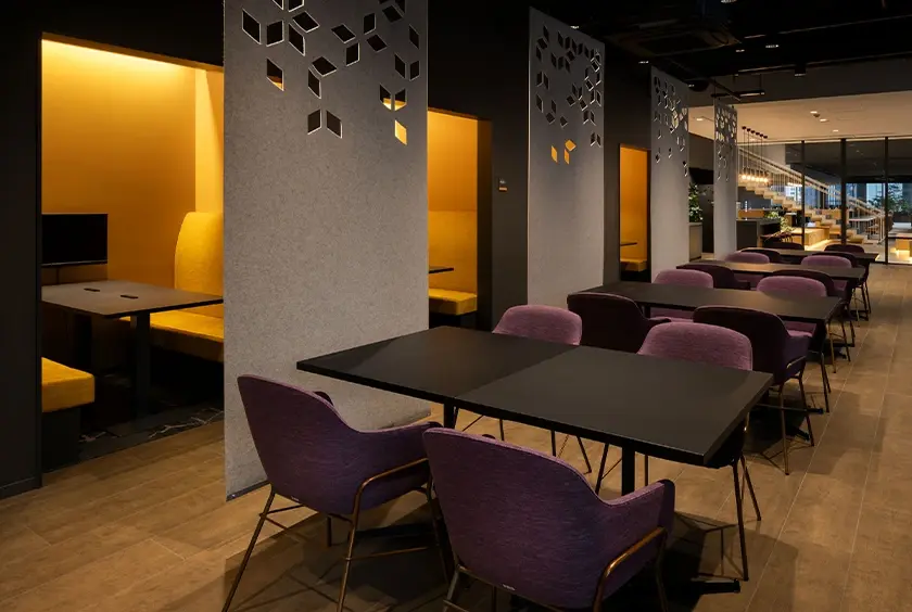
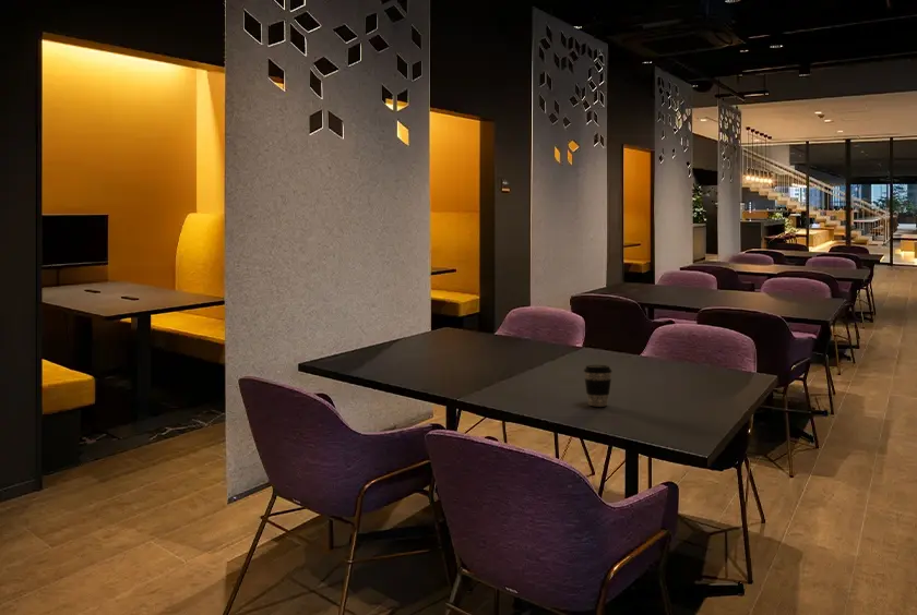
+ coffee cup (597, 385)
